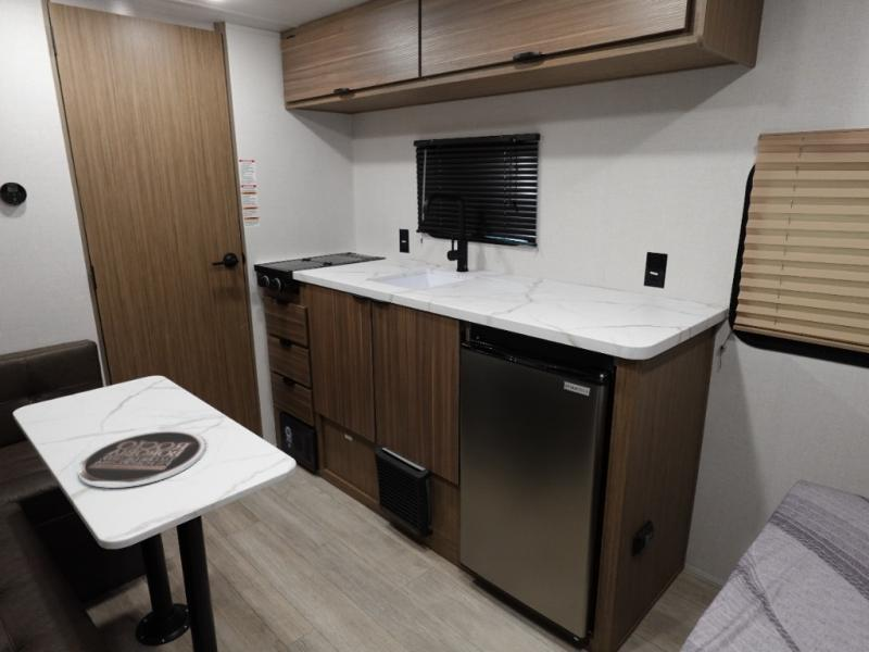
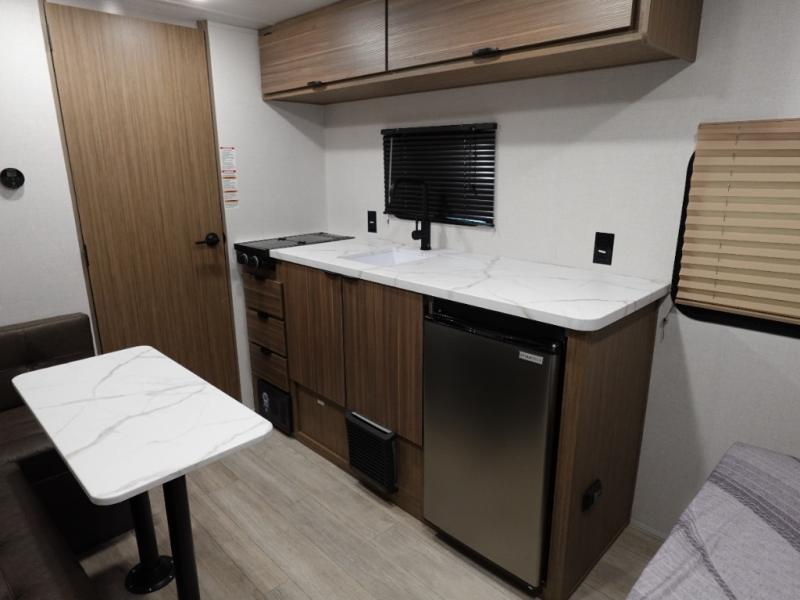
- plate (144, 455)
